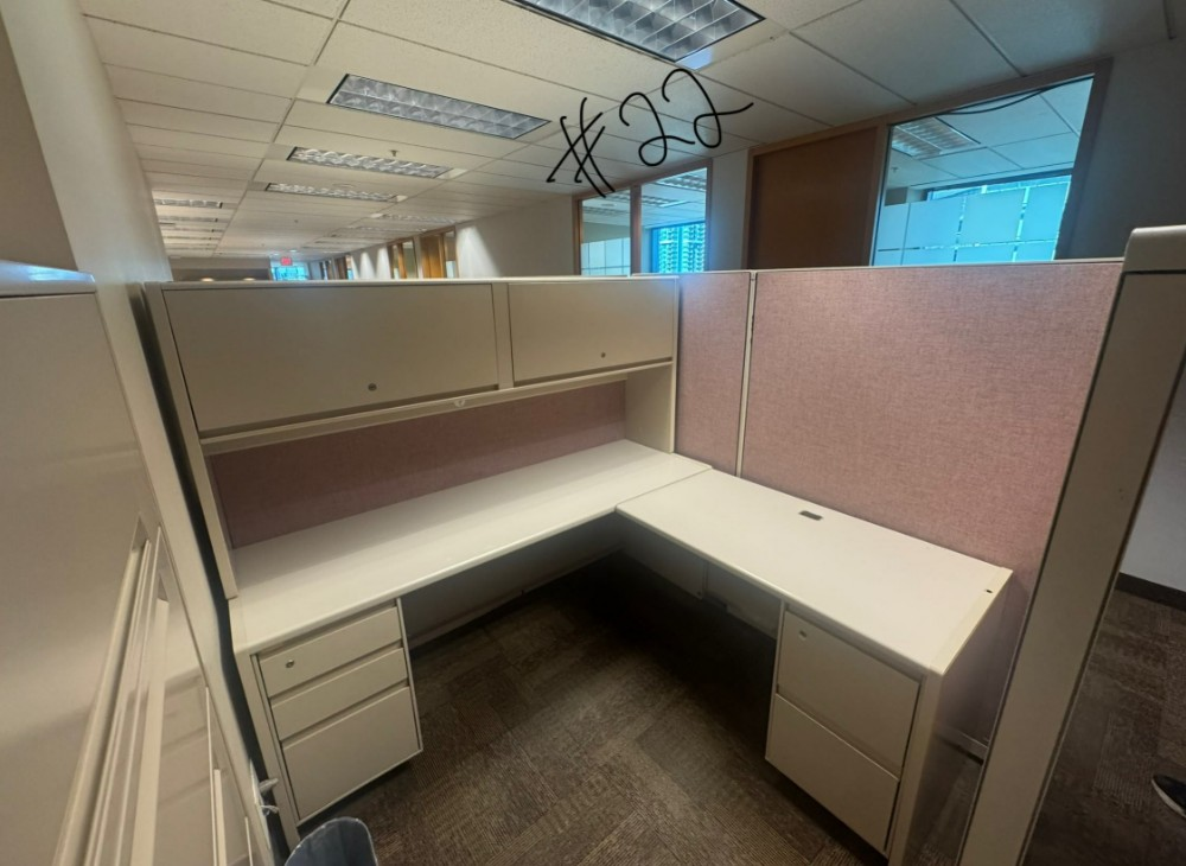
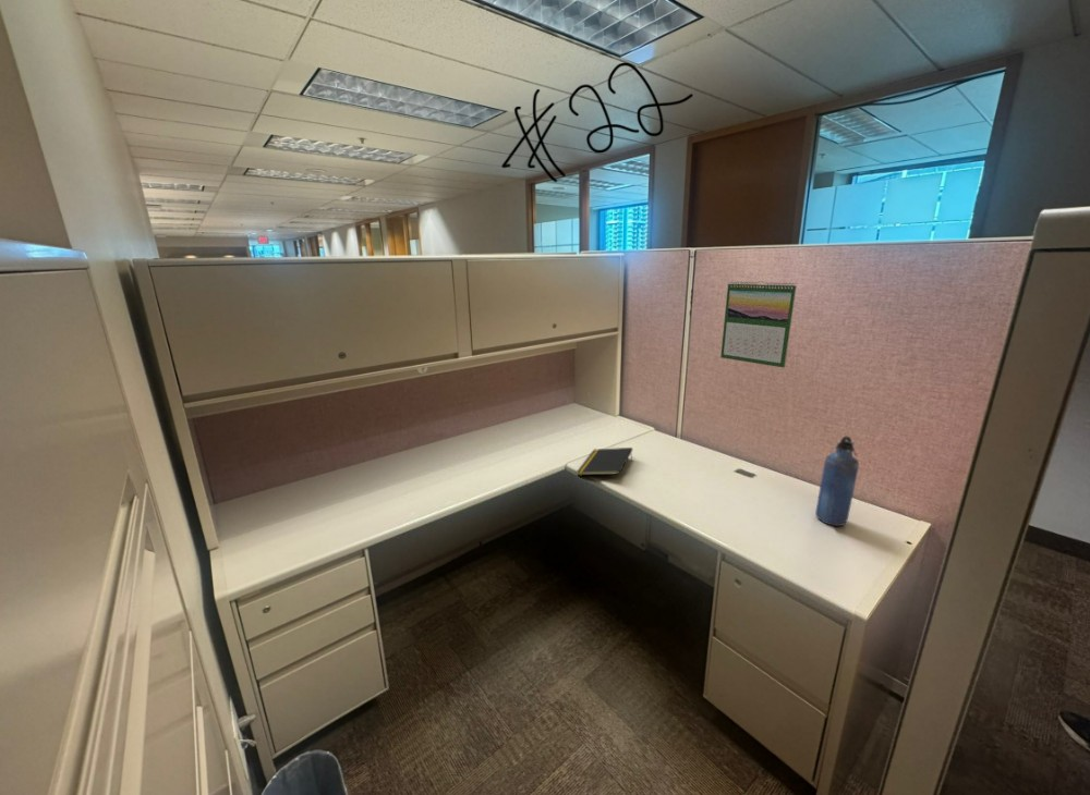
+ water bottle (838, 479)
+ notepad (605, 461)
+ calendar (755, 322)
